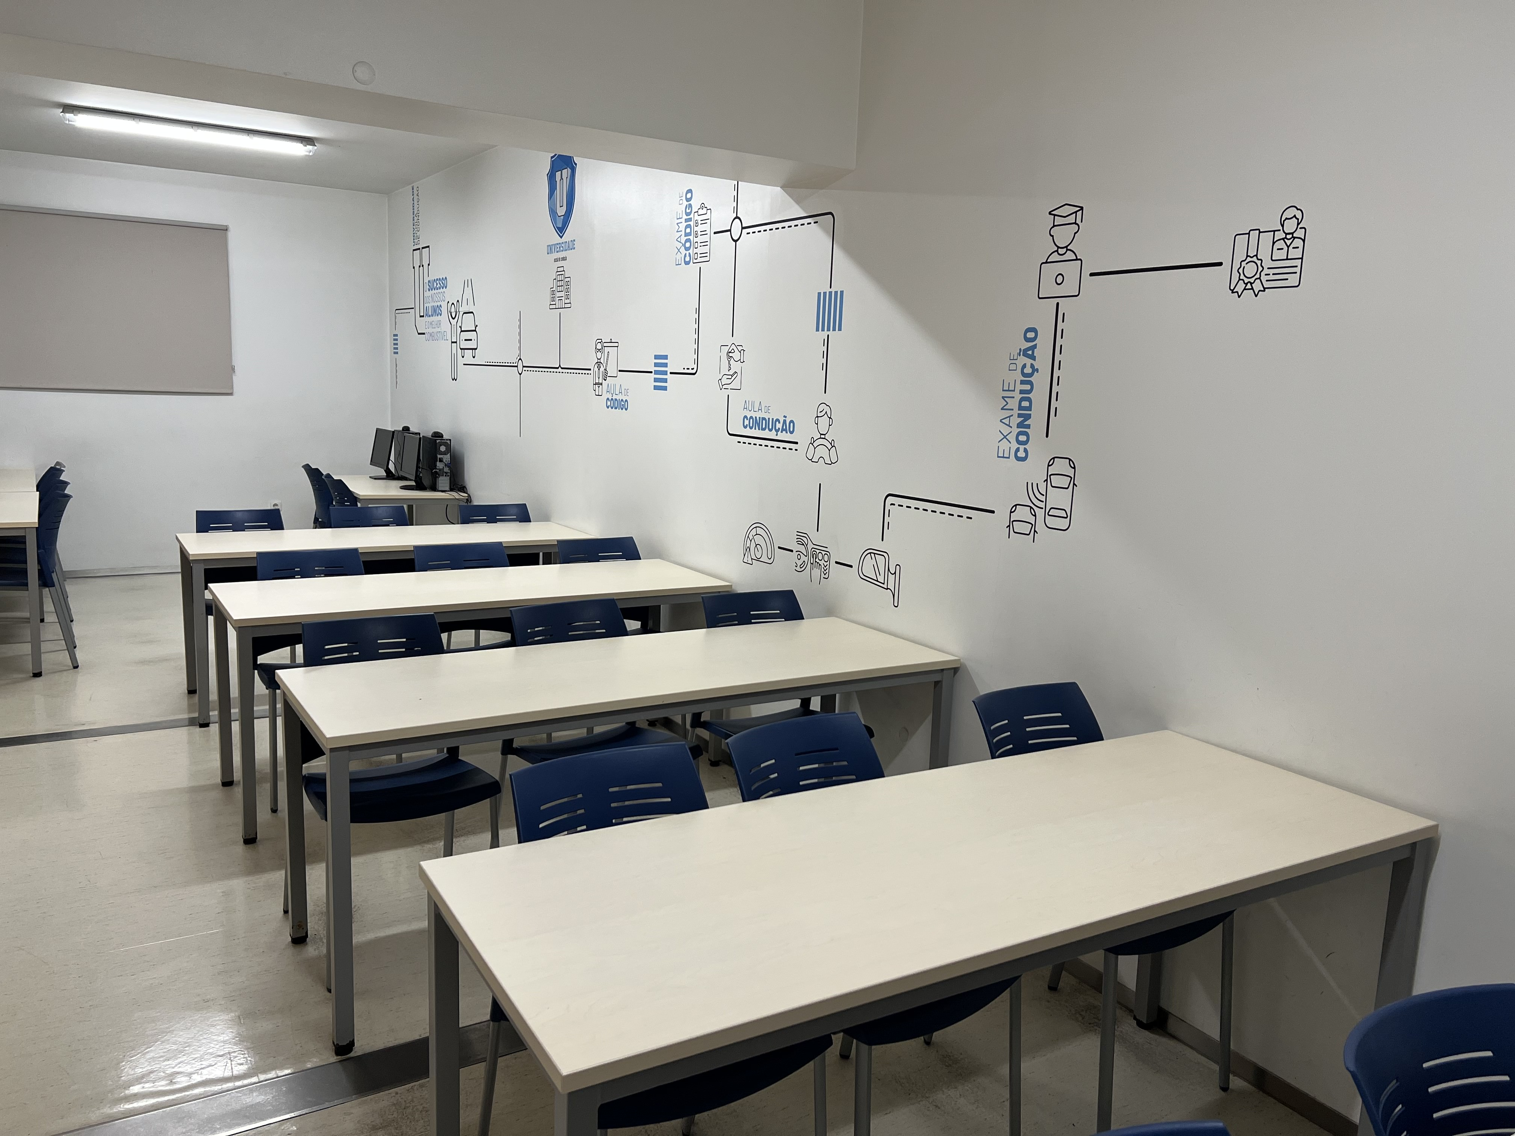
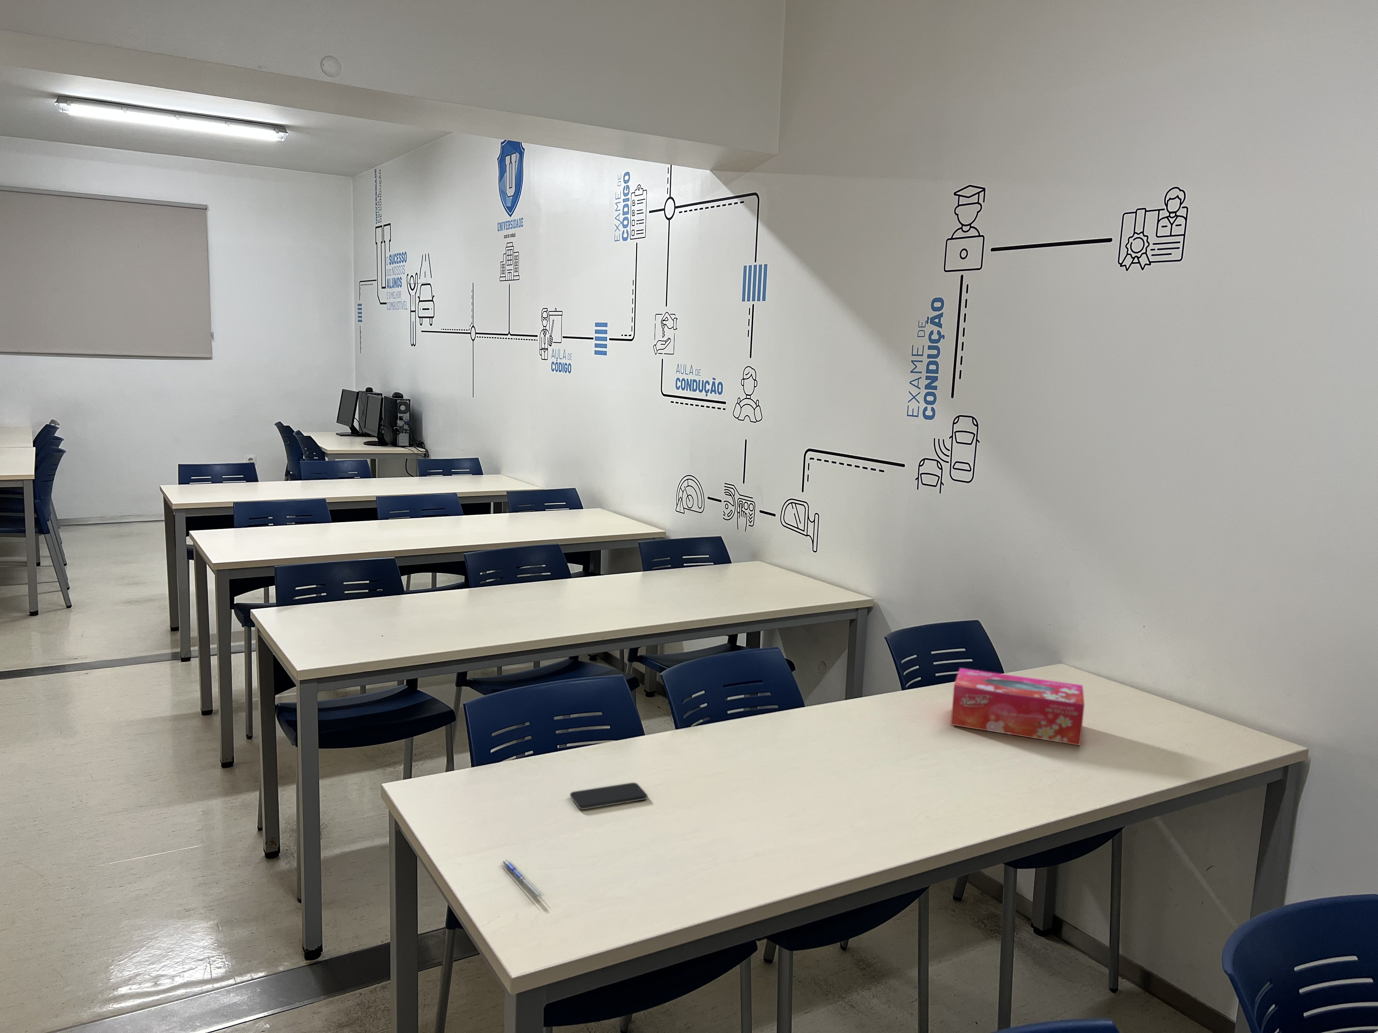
+ smartphone (609, 795)
+ pen (522, 878)
+ tissue box (1017, 704)
